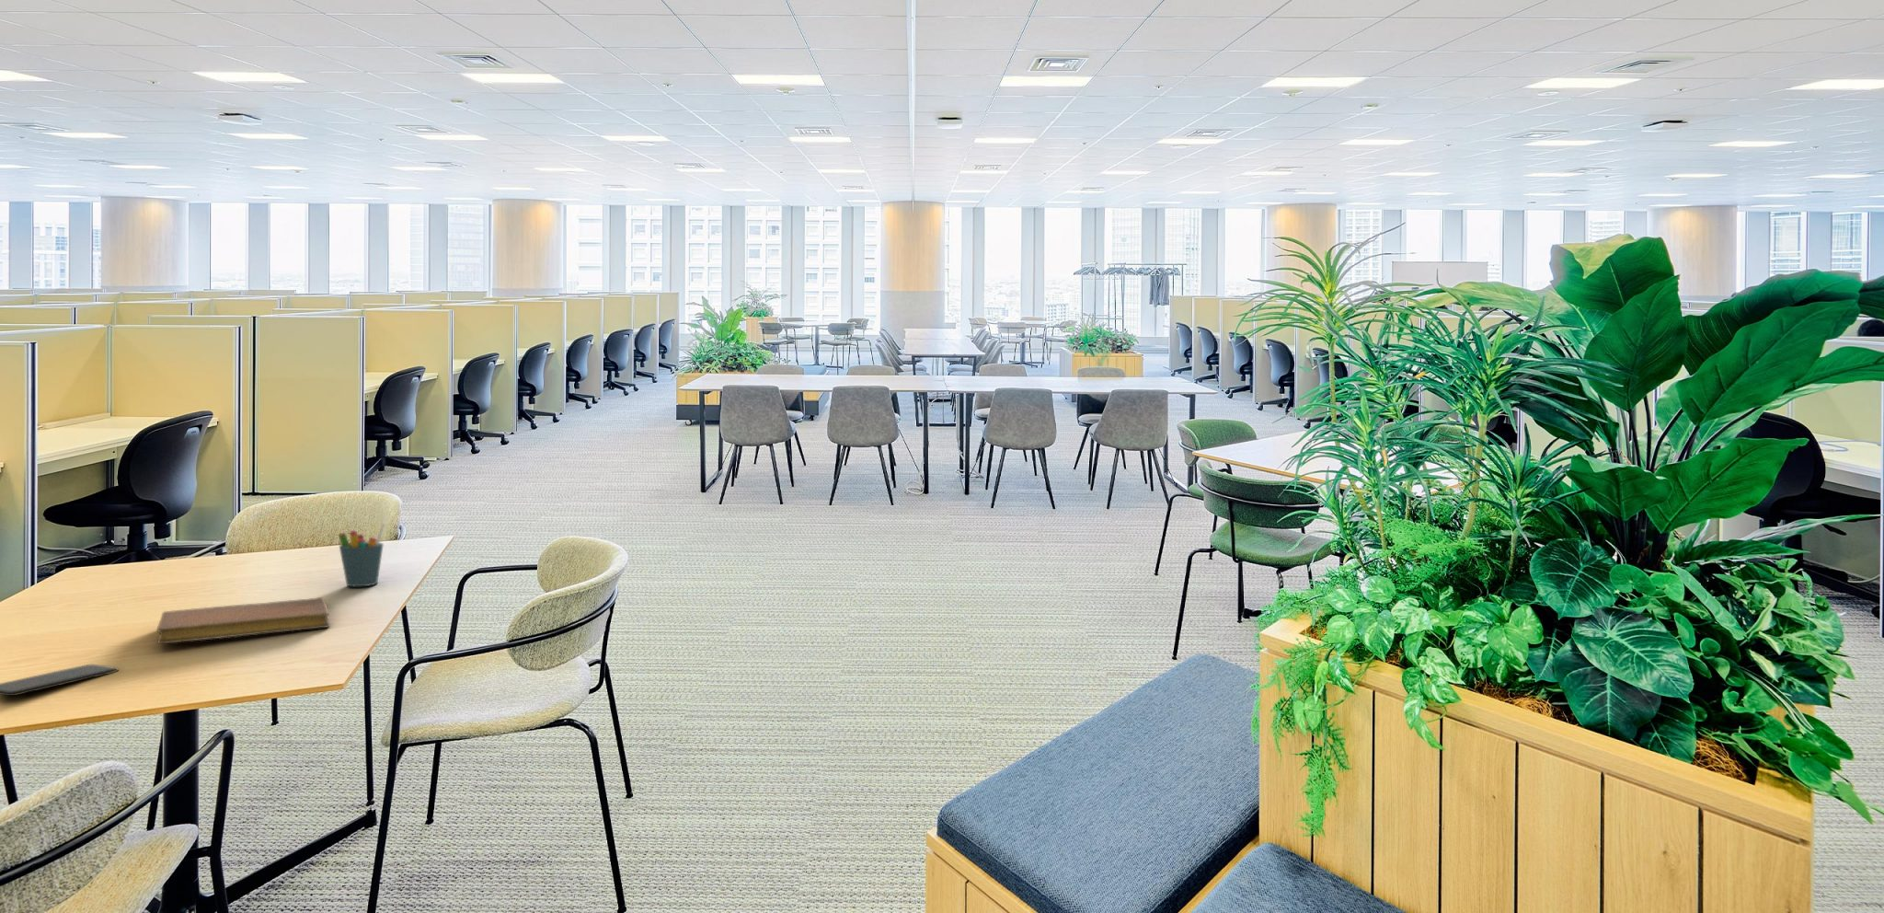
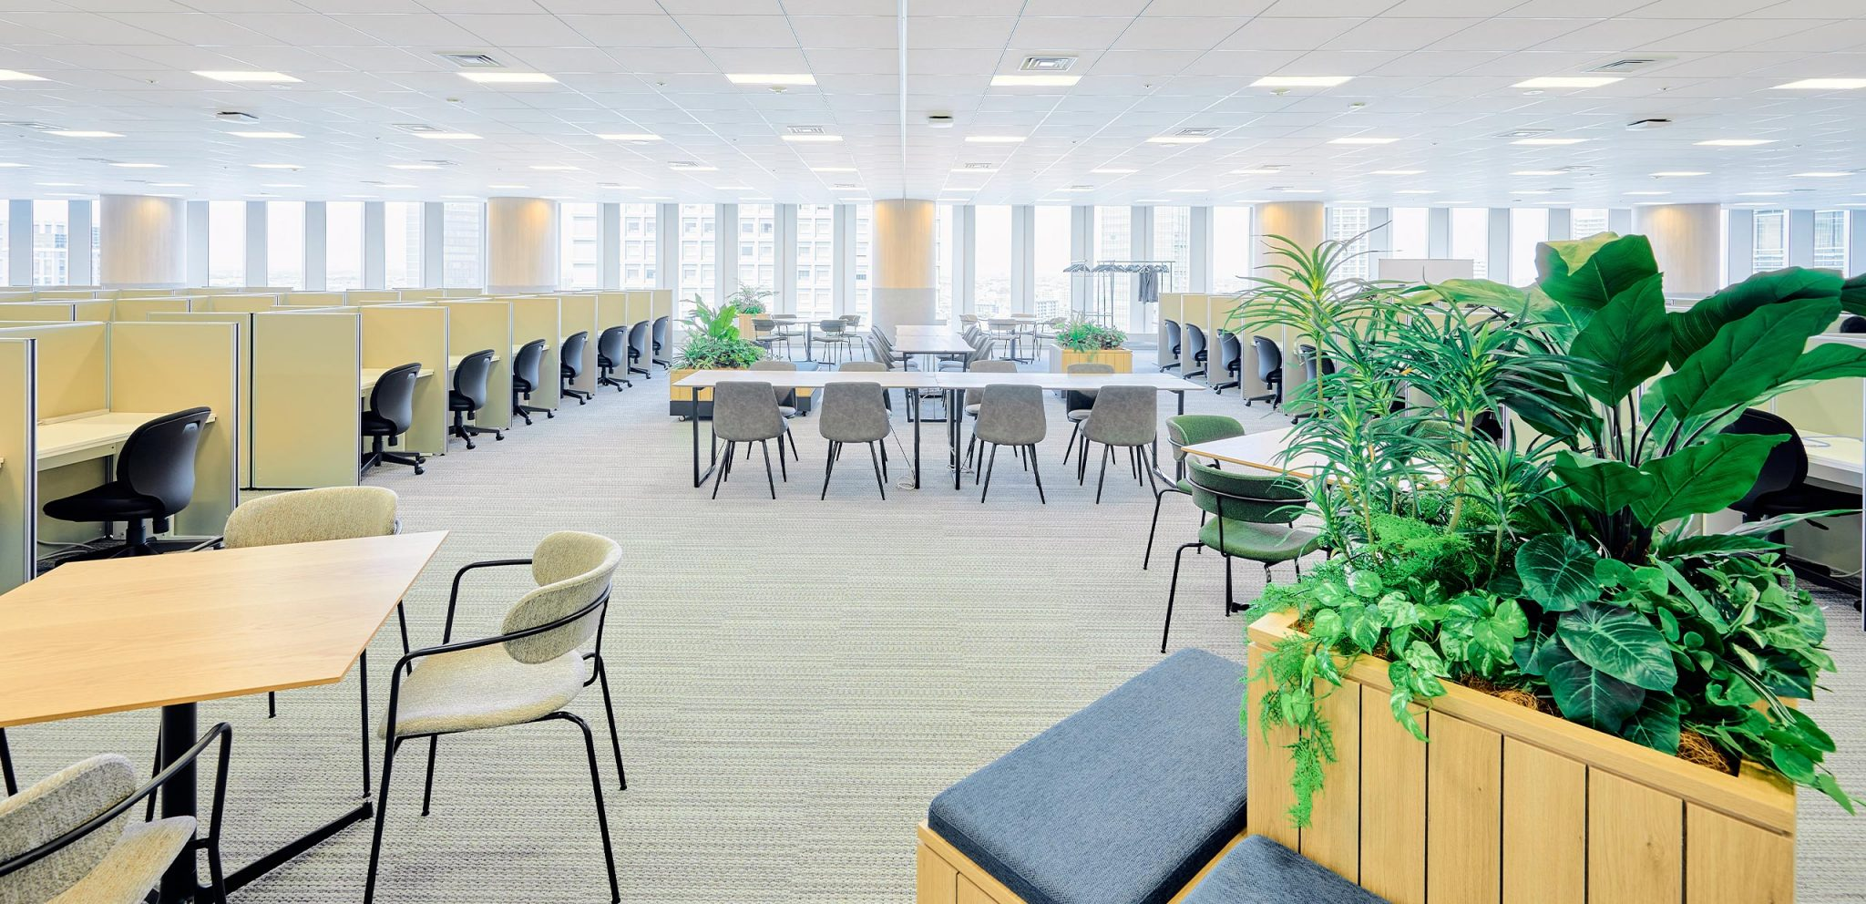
- smartphone (53, 679)
- pen holder (360, 553)
- notebook (246, 619)
